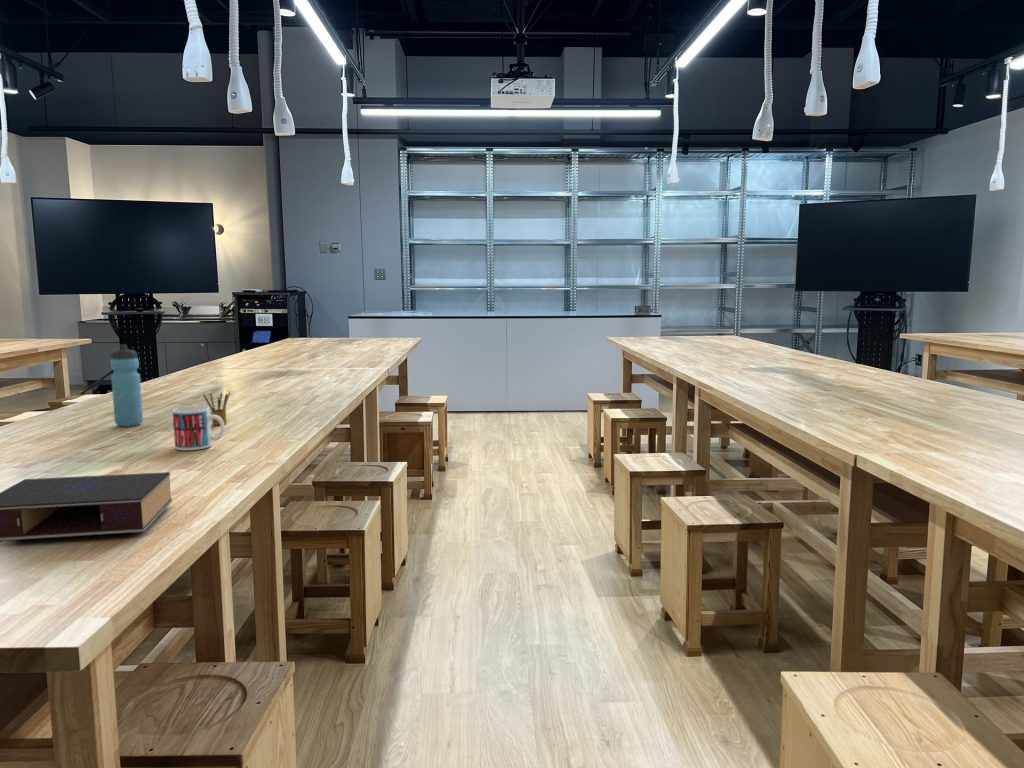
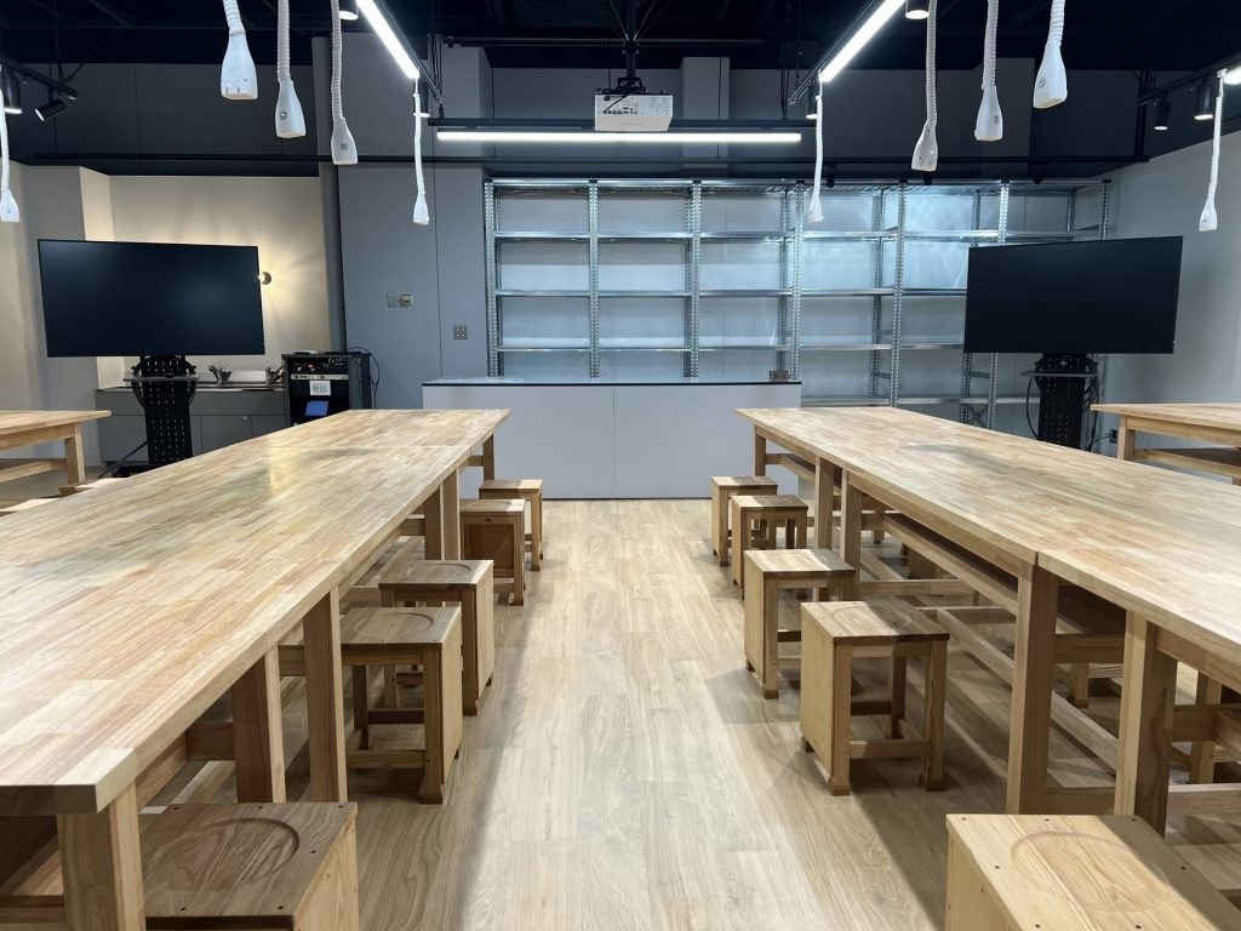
- book (81, 506)
- mug (199, 427)
- water bottle (126, 384)
- pencil box (218, 407)
